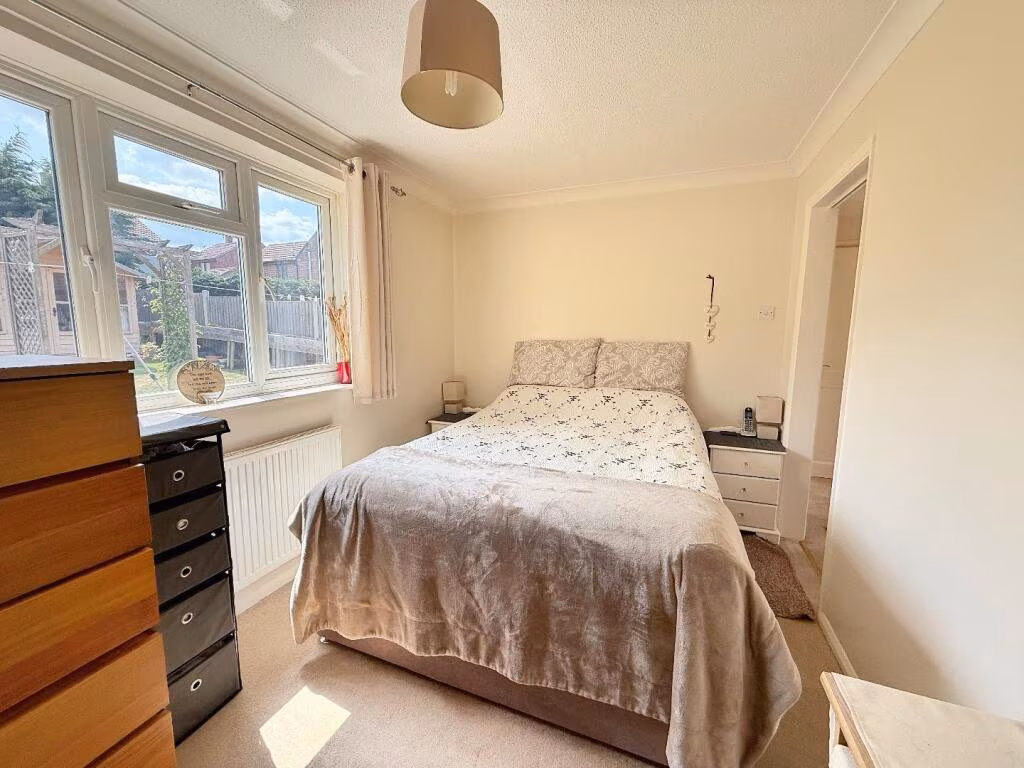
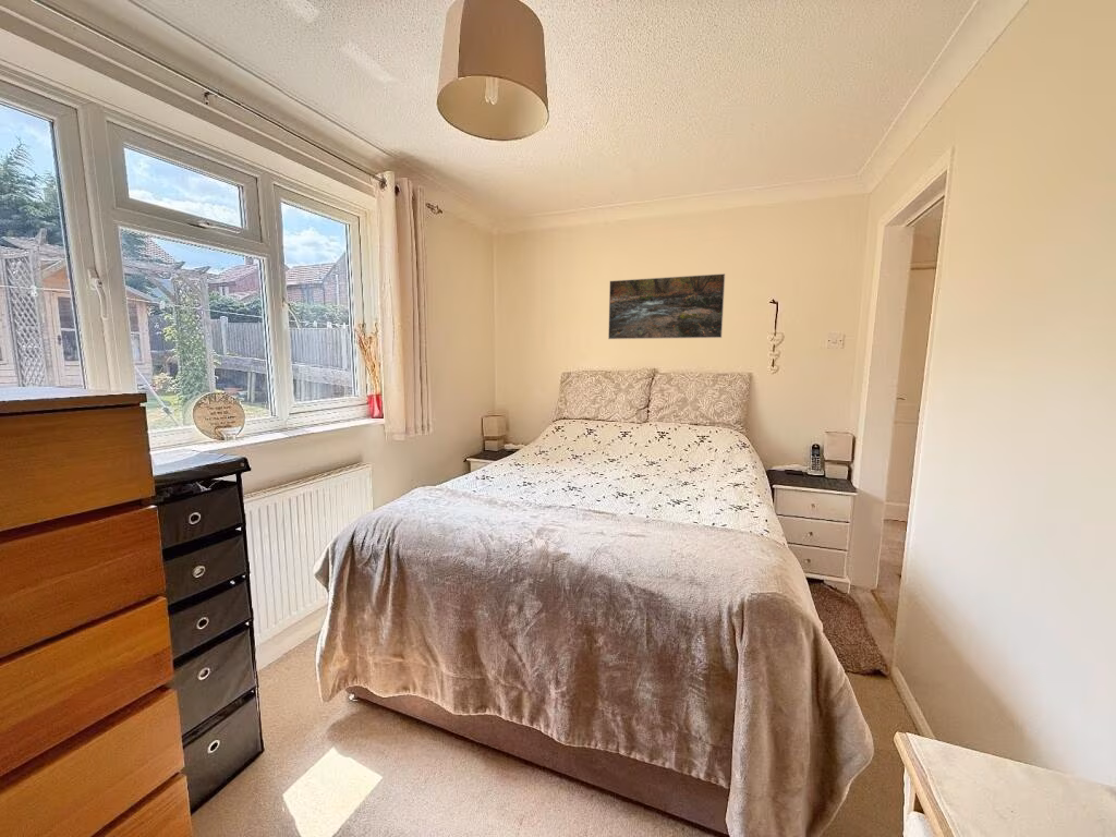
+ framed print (664, 307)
